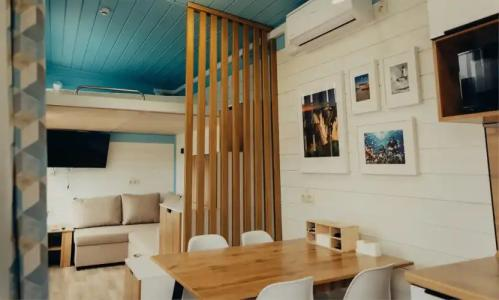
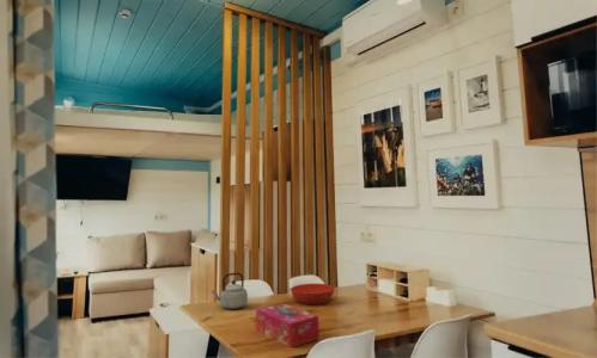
+ tissue box (286, 322)
+ bowl (312, 294)
+ teapot (230, 290)
